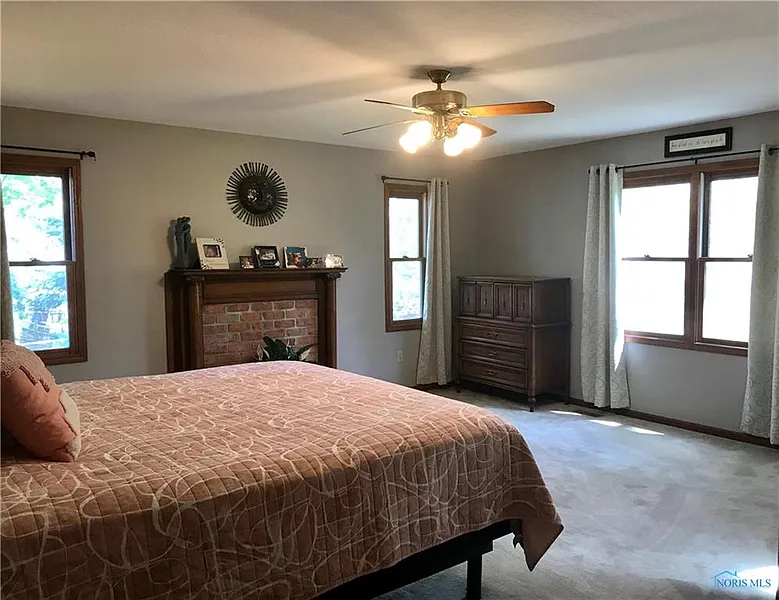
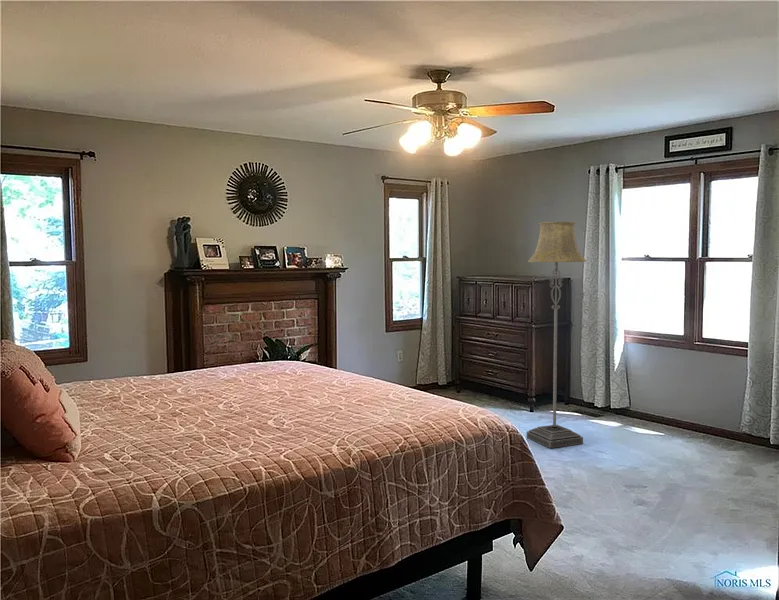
+ floor lamp (555, 332)
